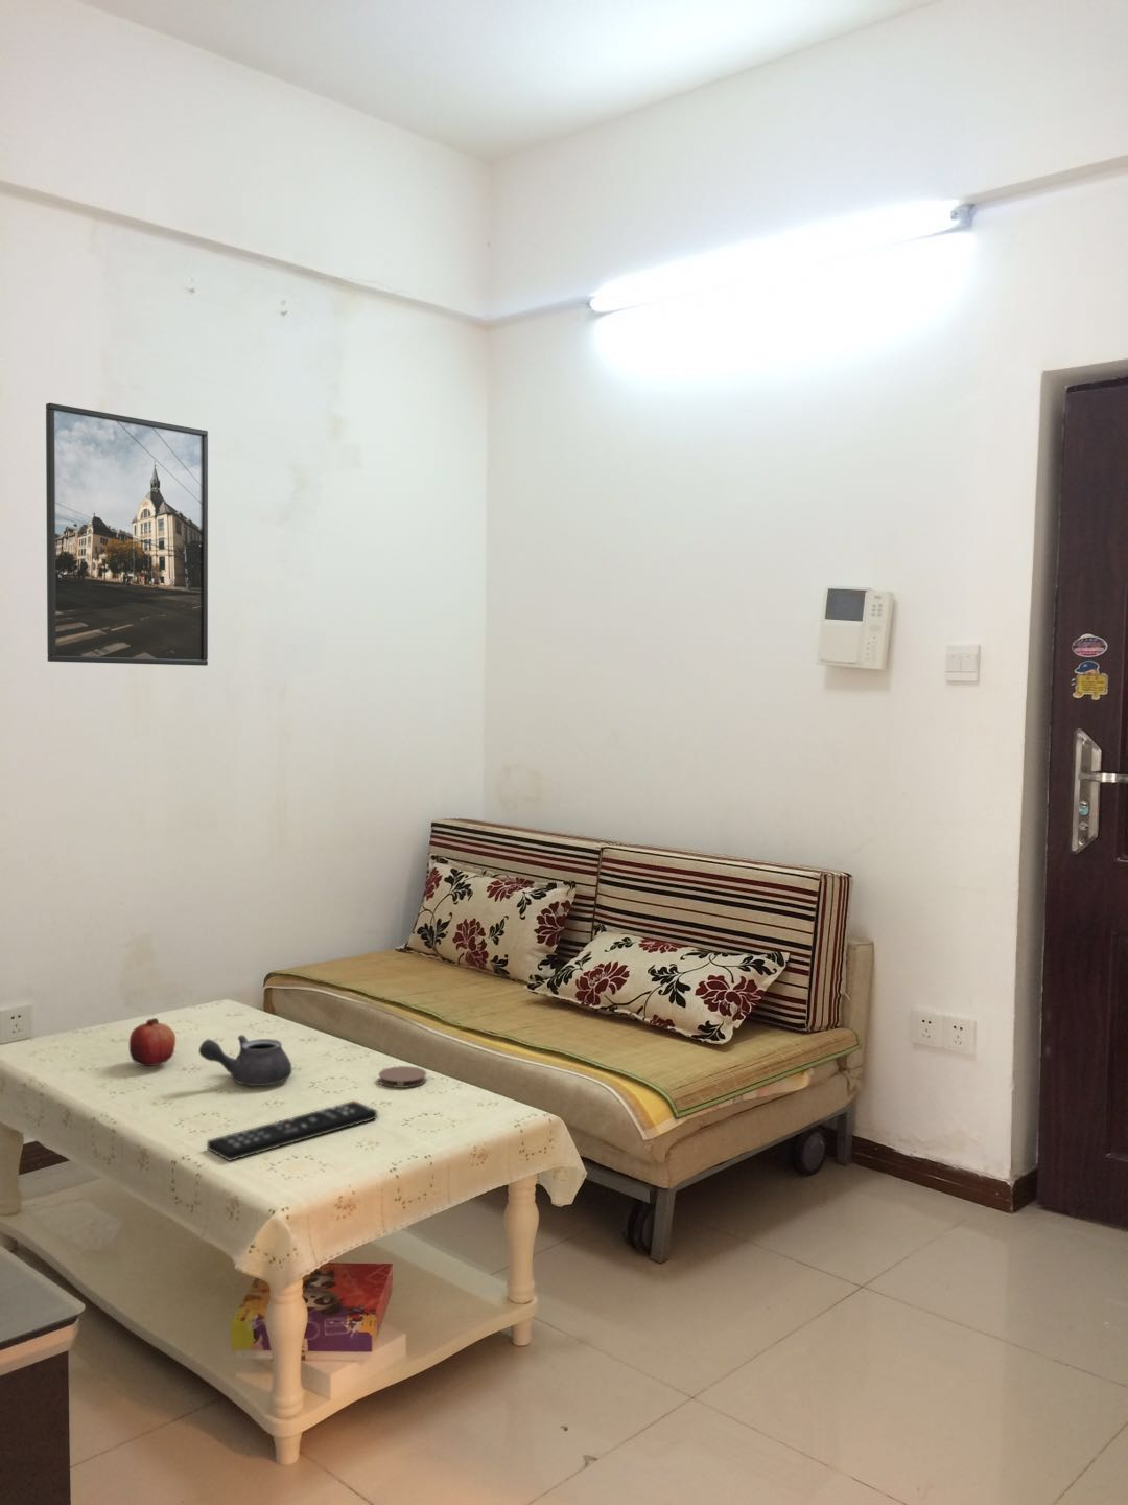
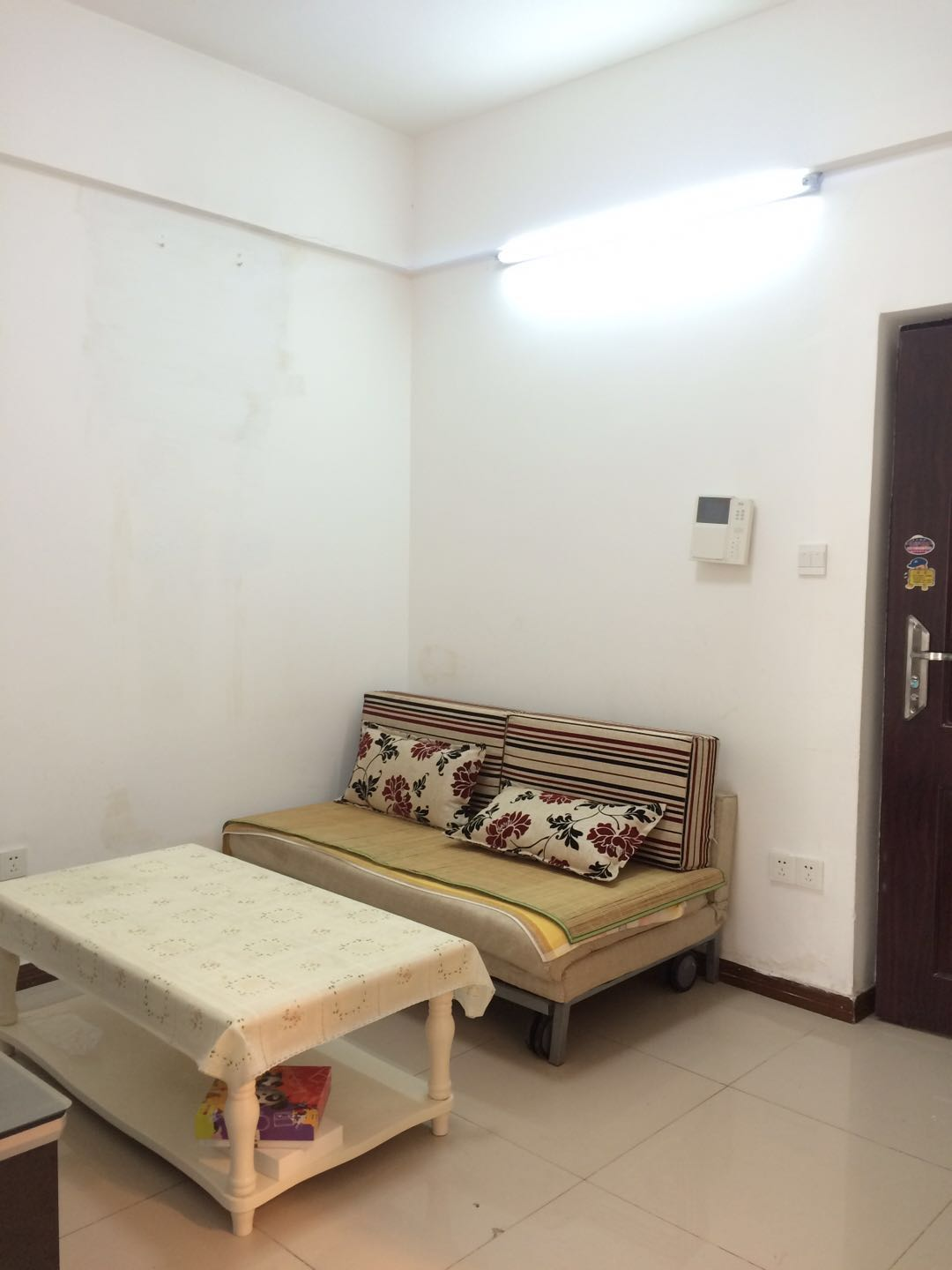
- teapot (243, 1058)
- remote control (295, 1128)
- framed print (130, 540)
- fruit (152, 1042)
- coaster (402, 1076)
